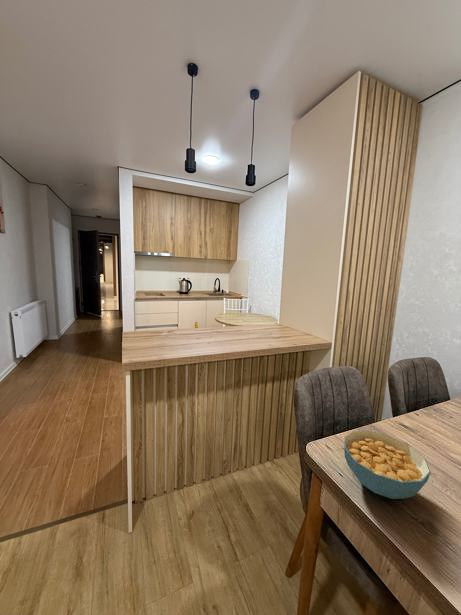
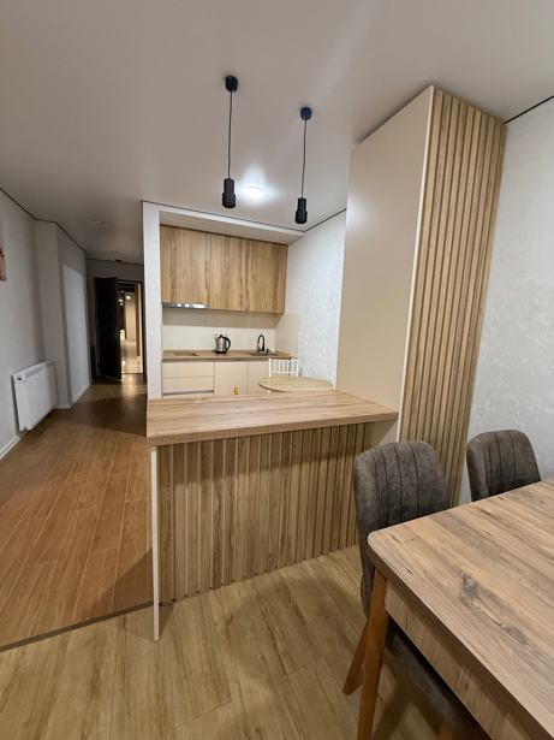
- cereal bowl (381, 469)
